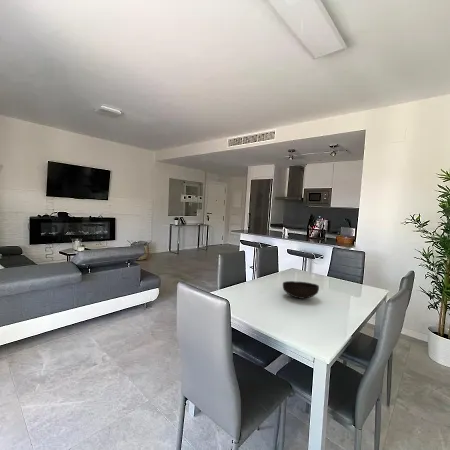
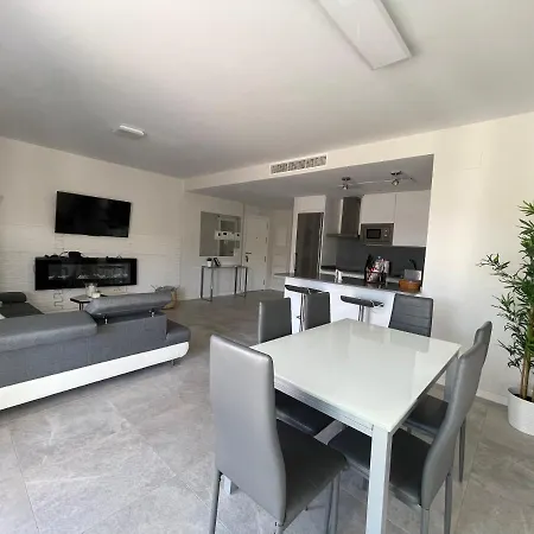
- bowl (300, 289)
